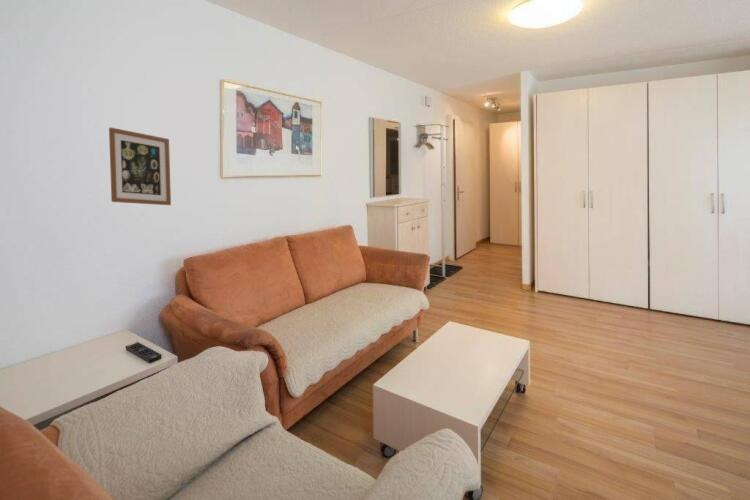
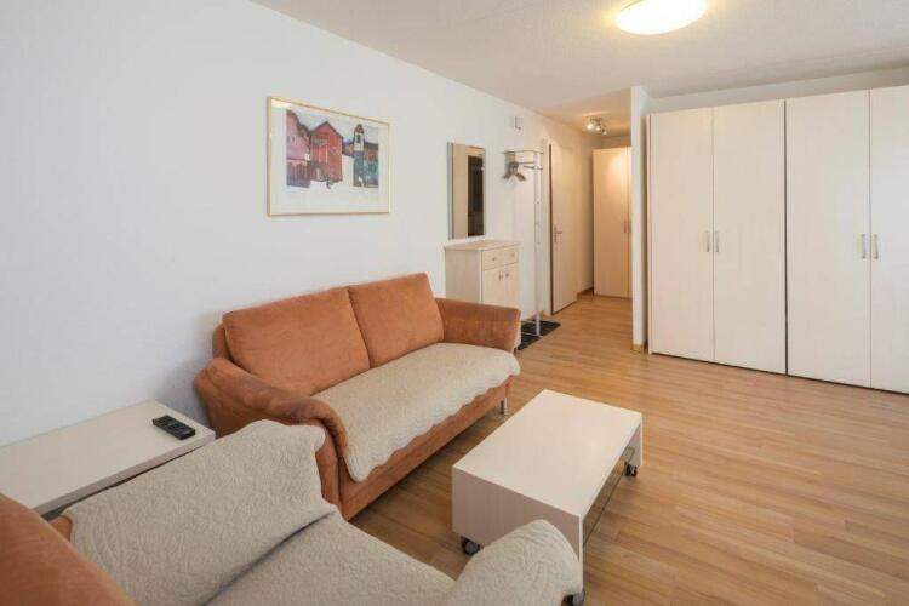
- wall art (141, 168)
